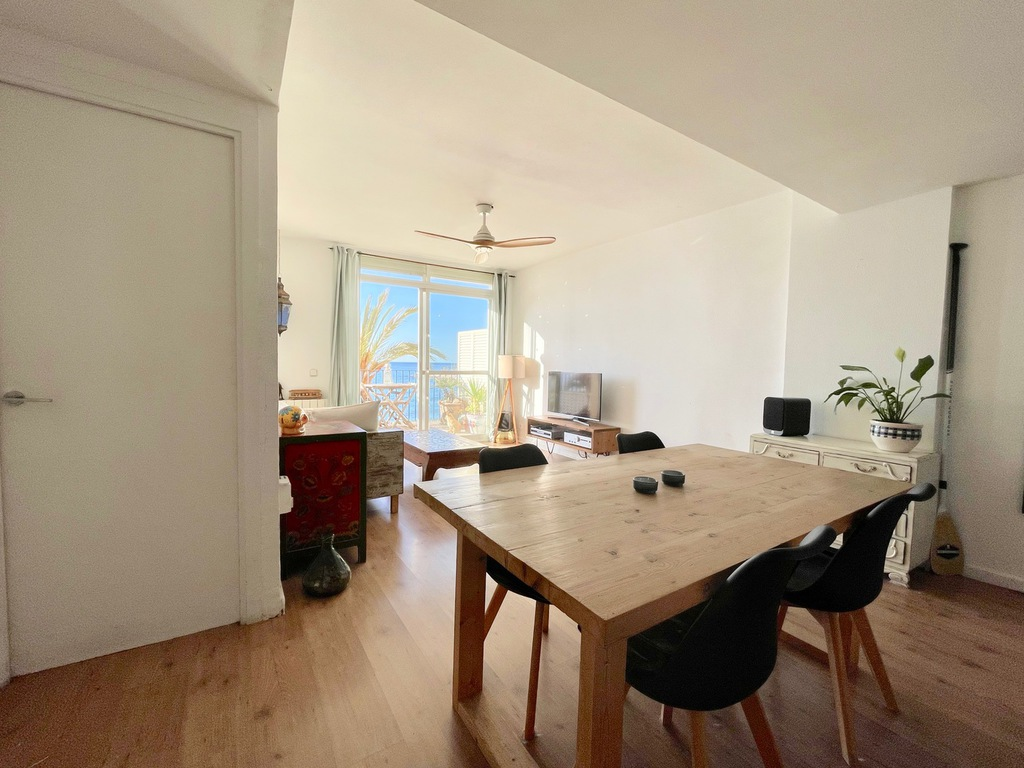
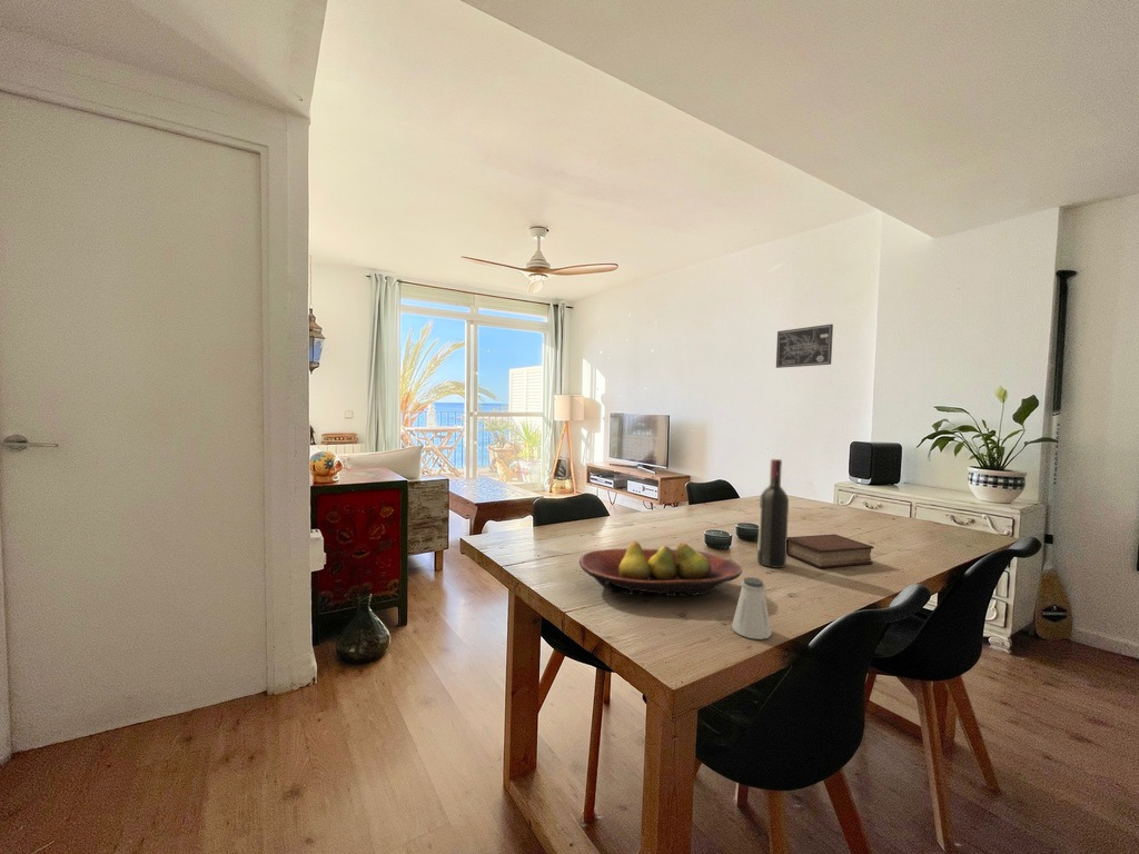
+ wall art (803, 347)
+ fruit bowl (658, 565)
+ wine bottle (773, 512)
+ book (826, 549)
+ saltshaker (752, 605)
